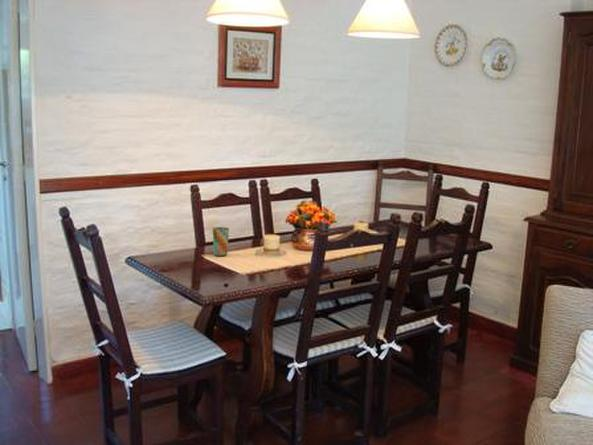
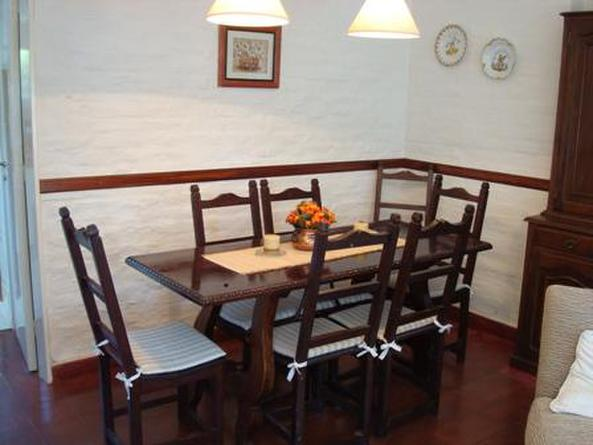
- cup (220, 241)
